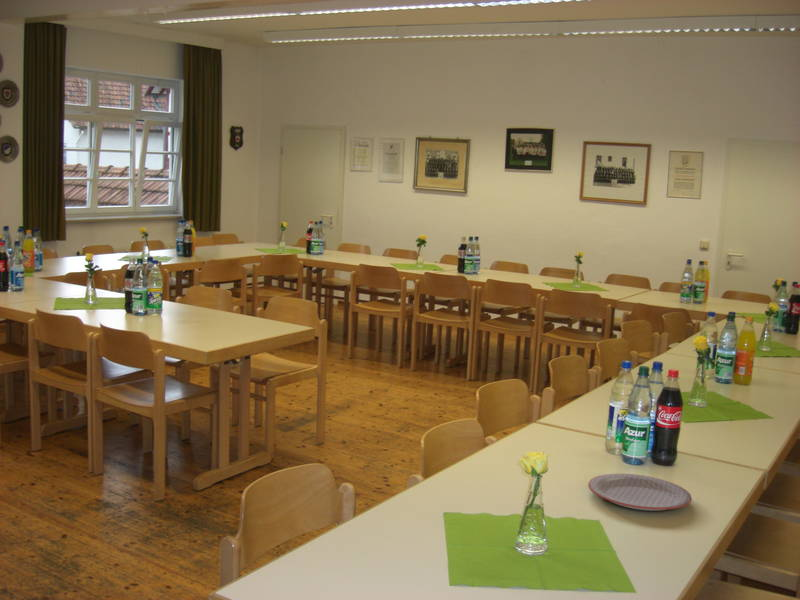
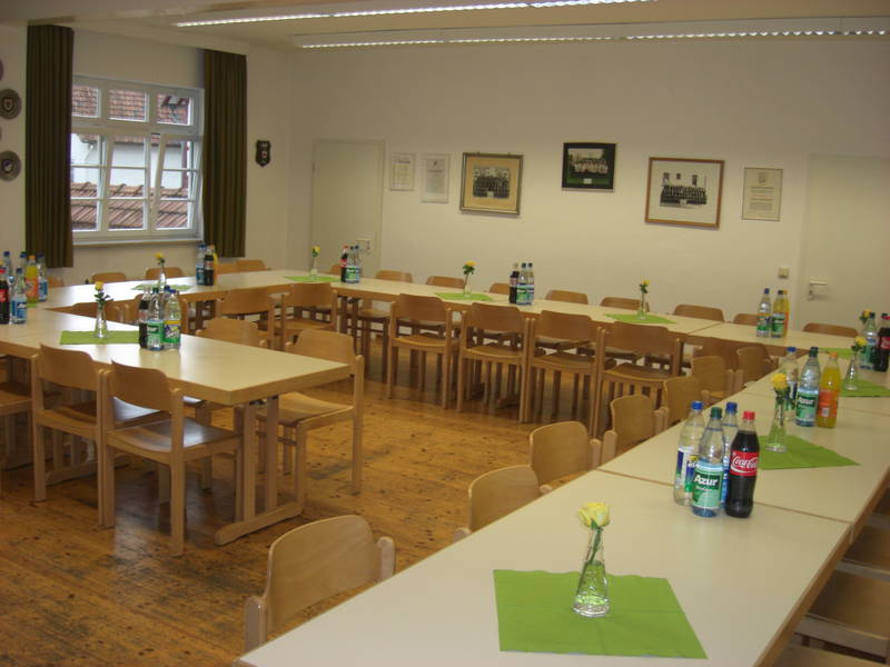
- plate (638, 493)
